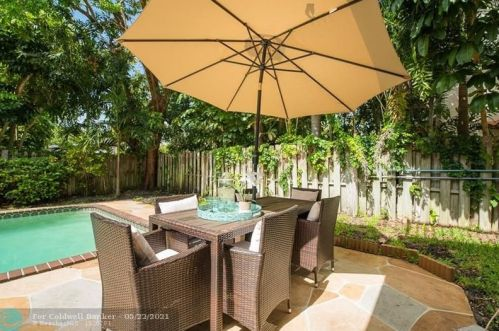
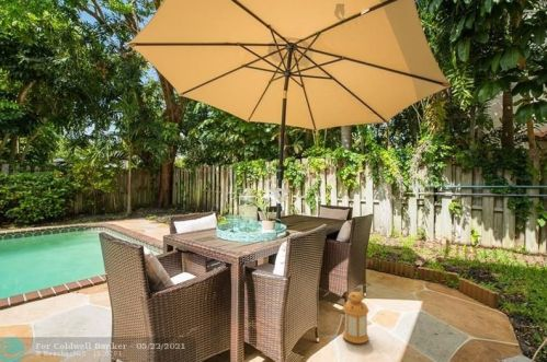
+ lantern (355, 315)
